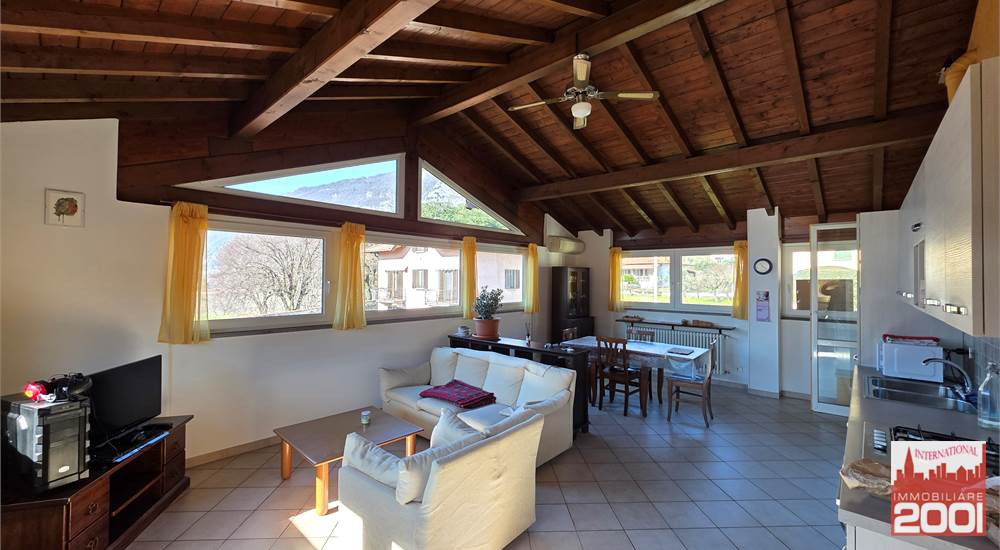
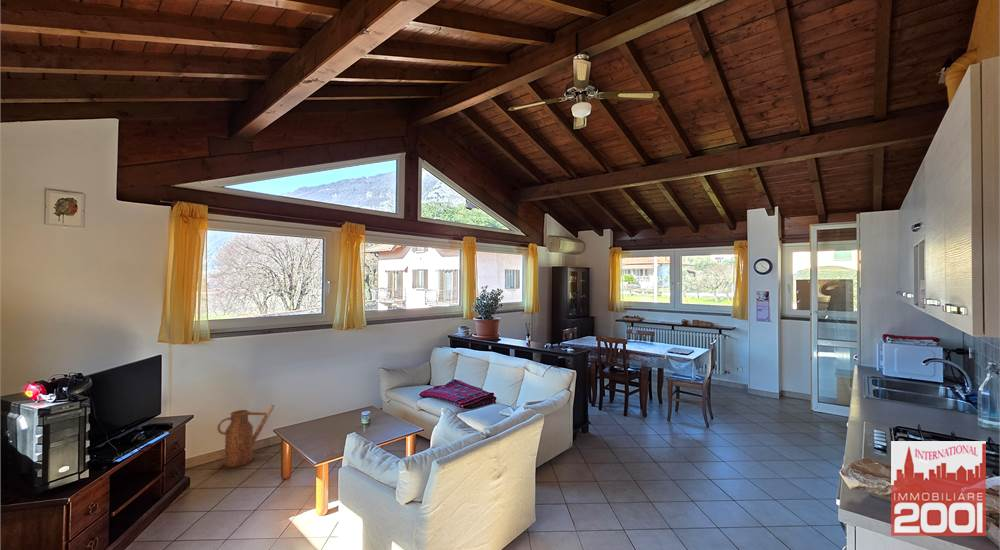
+ watering can (246, 434)
